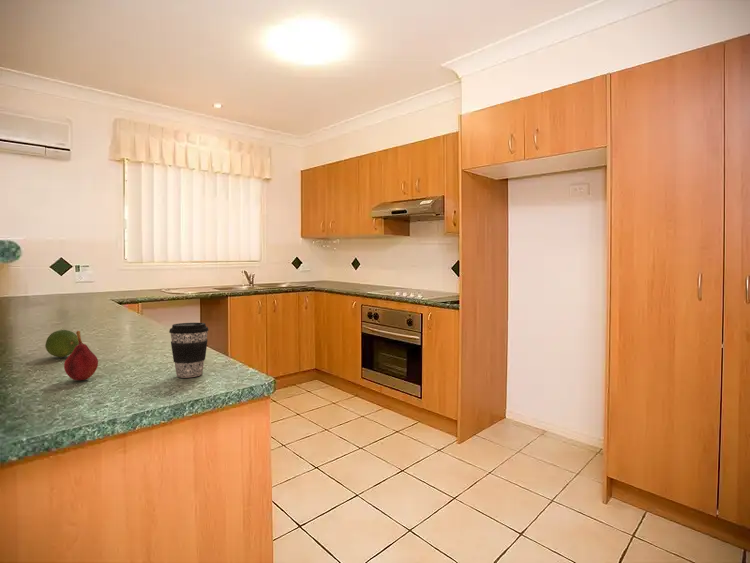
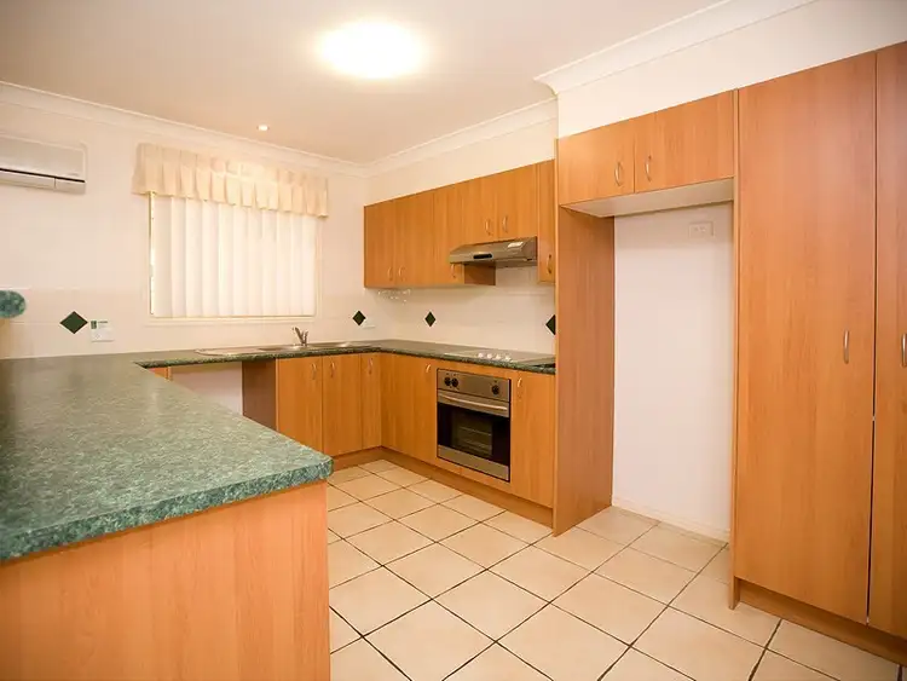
- fruit (81, 355)
- coffee cup (189, 349)
- fruit (62, 343)
